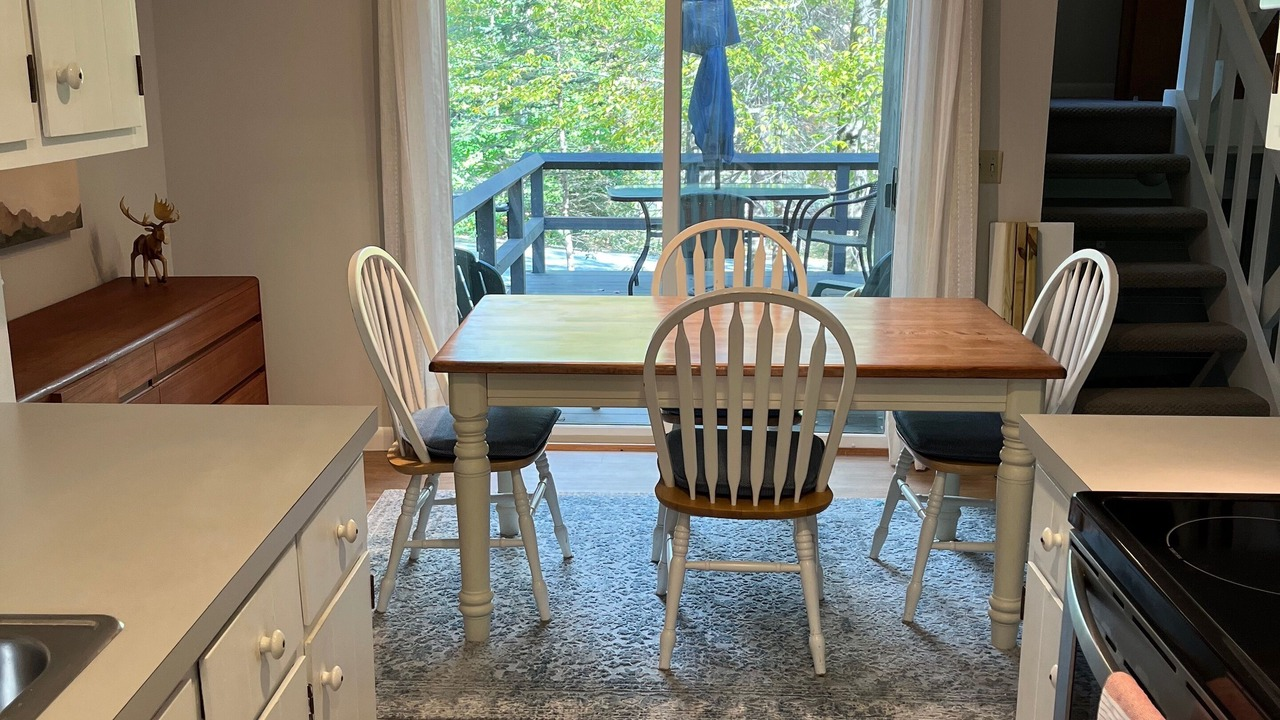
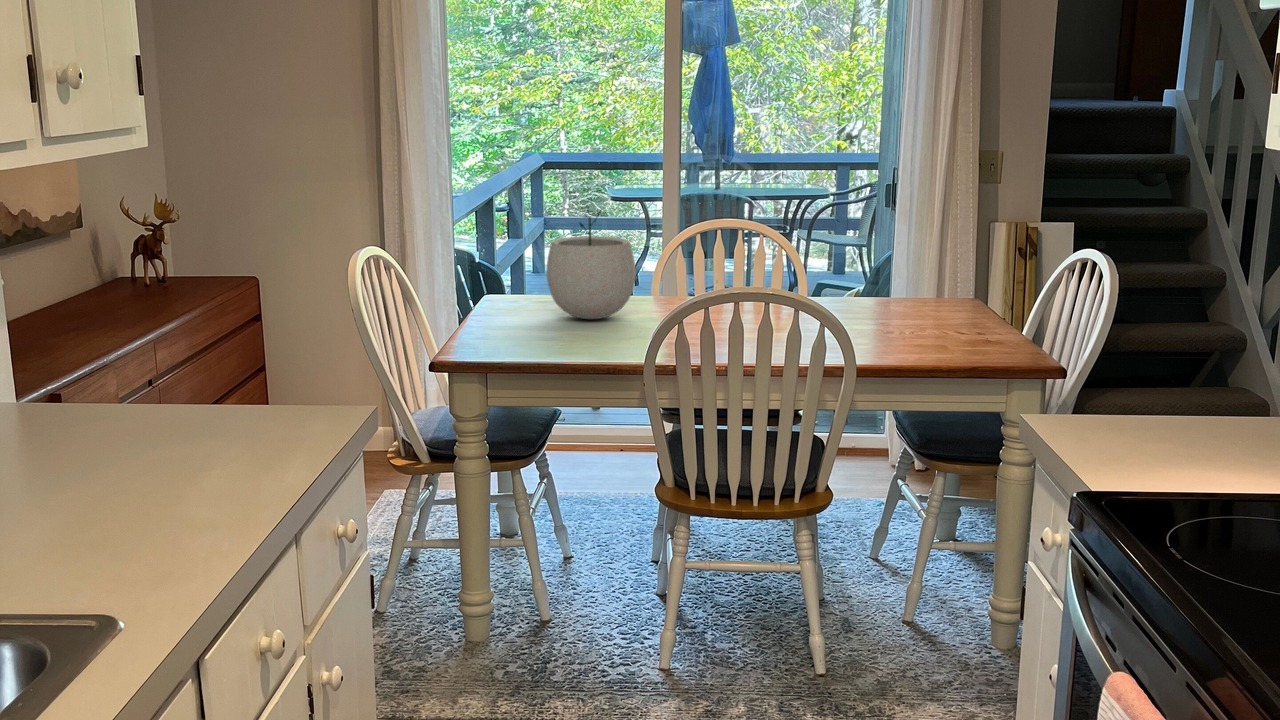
+ plant pot (590, 262)
